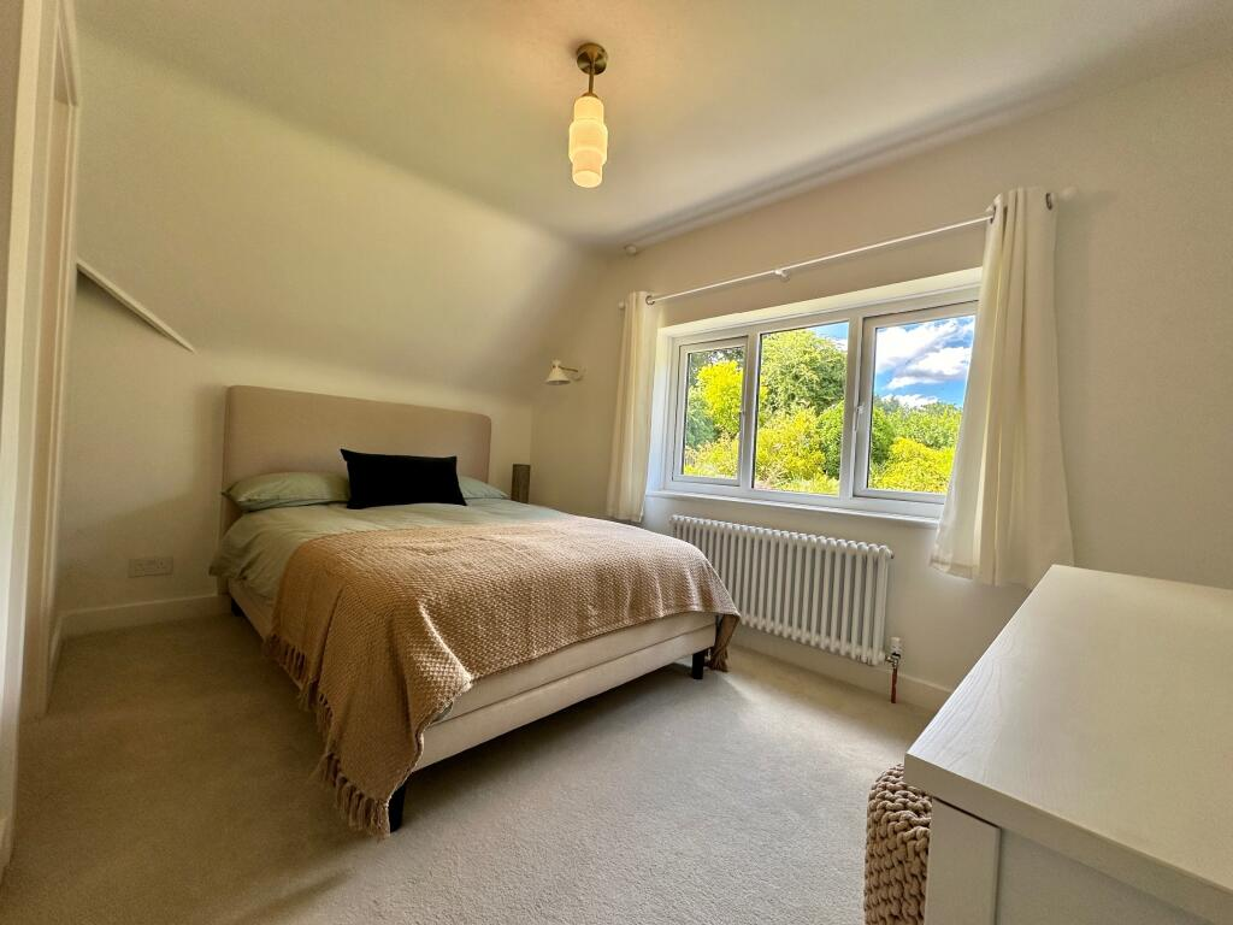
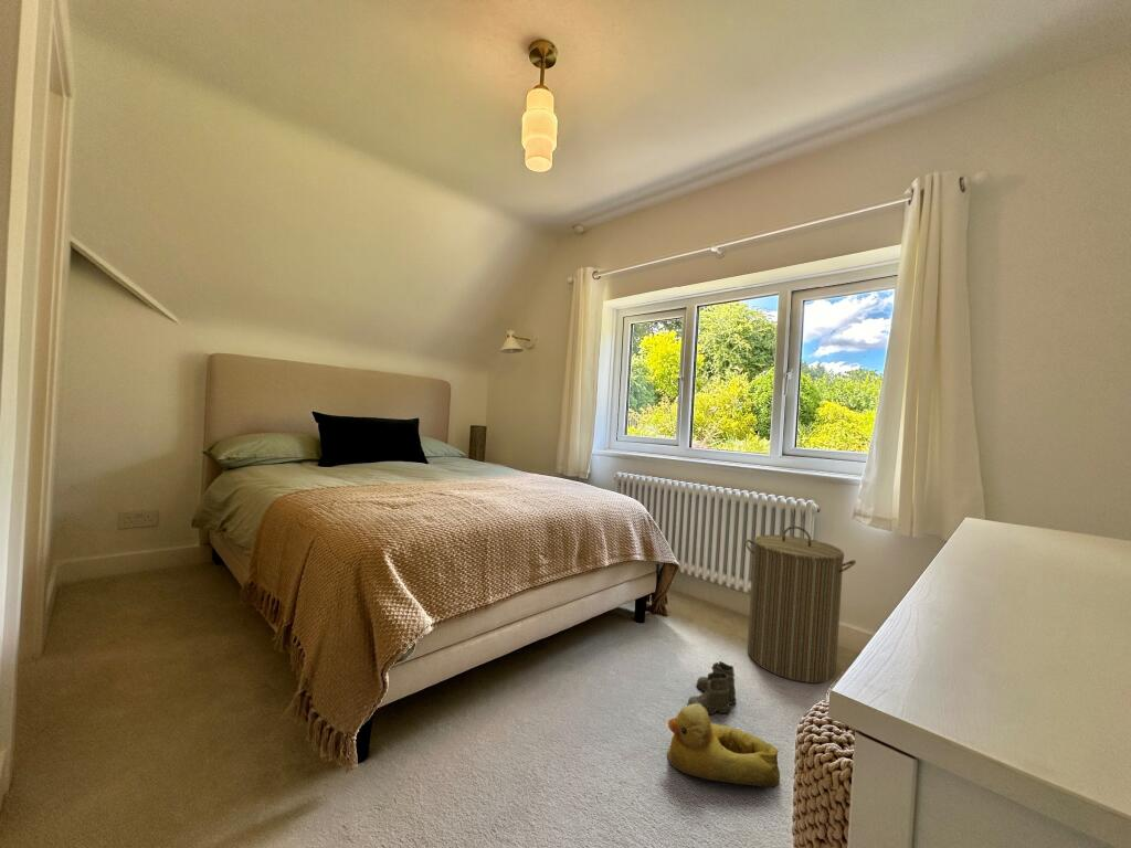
+ laundry hamper (794, 593)
+ boots (712, 683)
+ rubber duck (721, 738)
